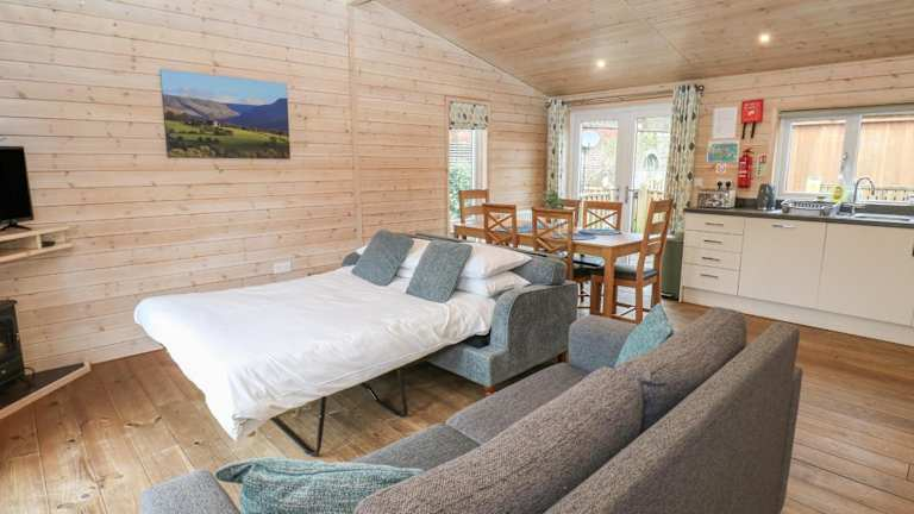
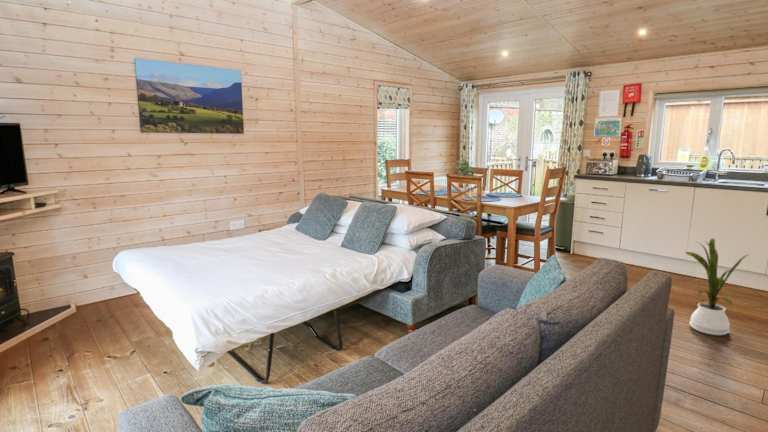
+ house plant (712, 282)
